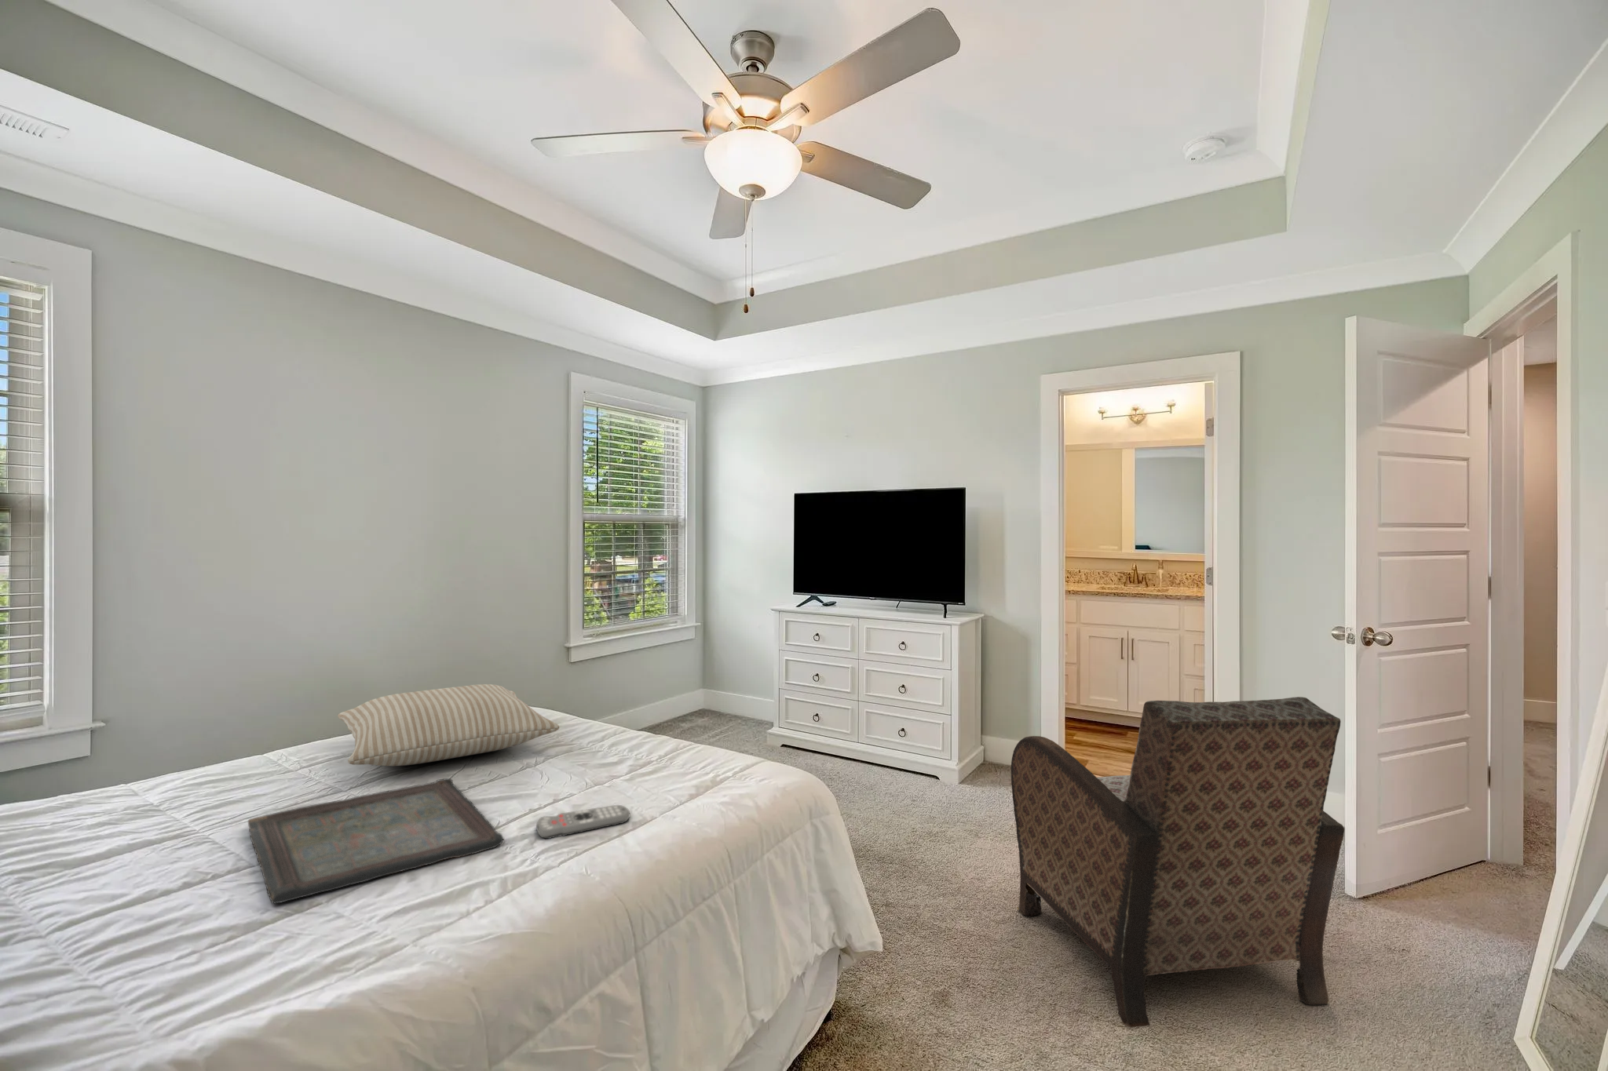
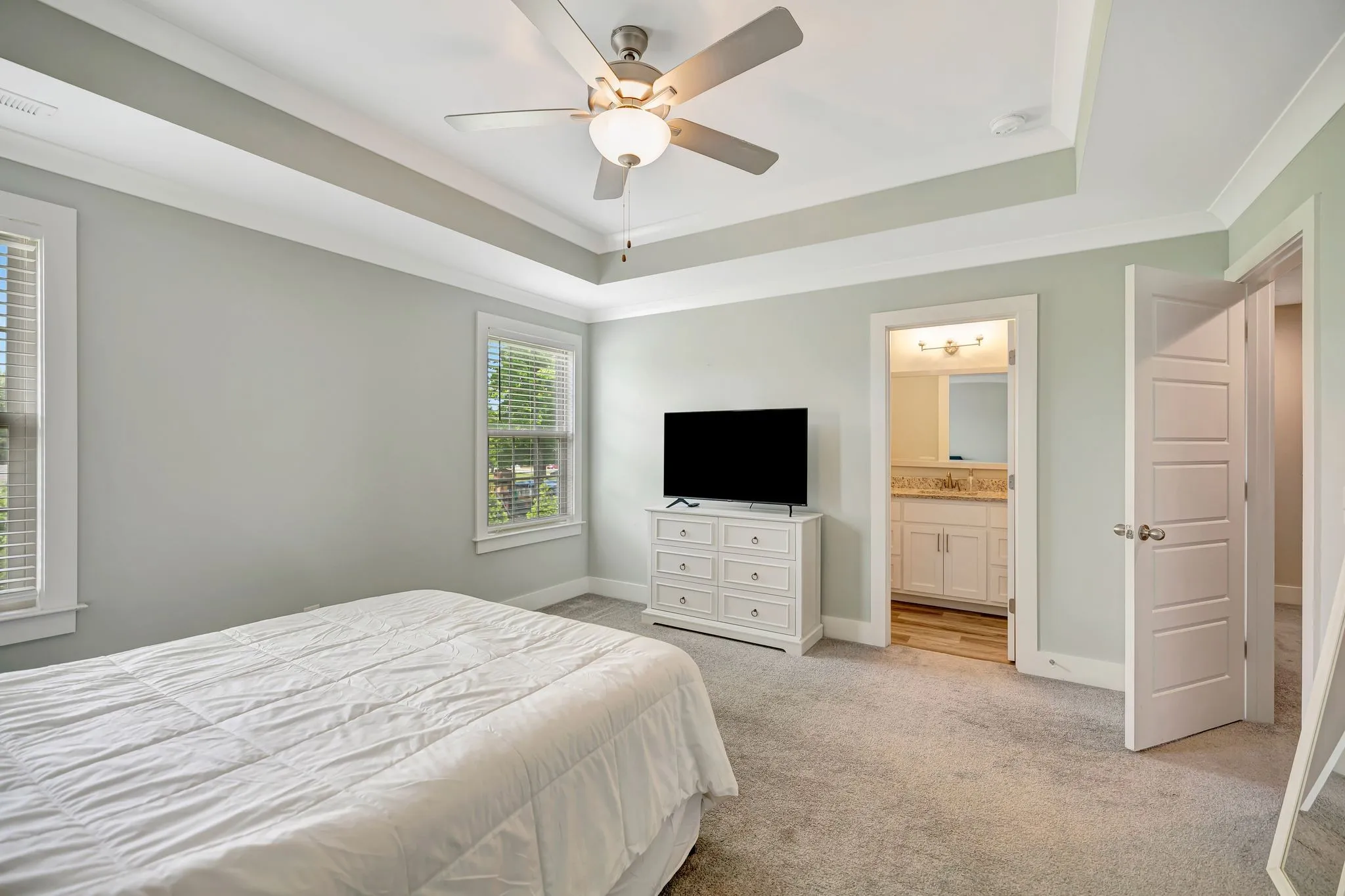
- armchair (1156, 815)
- pillow (446, 721)
- serving tray (373, 830)
- remote control (585, 821)
